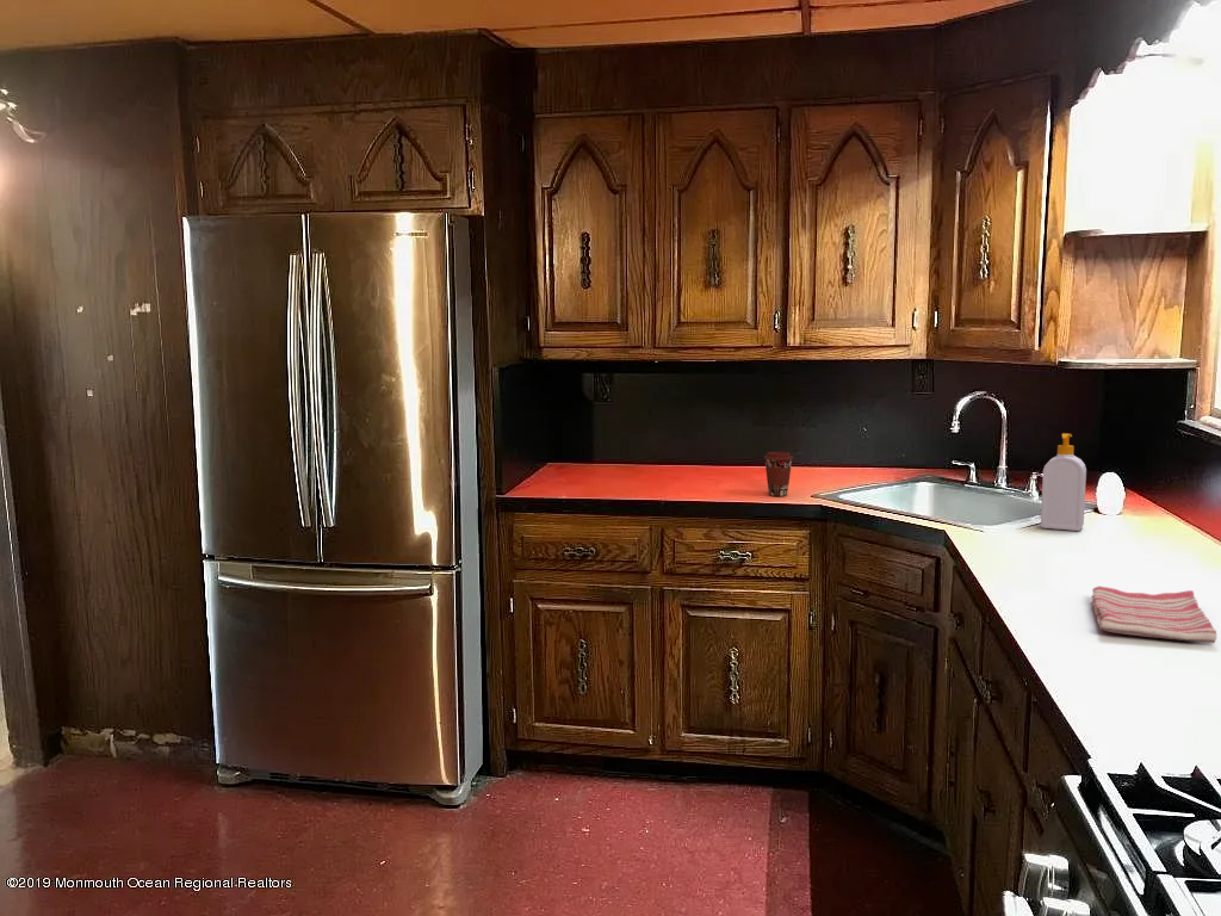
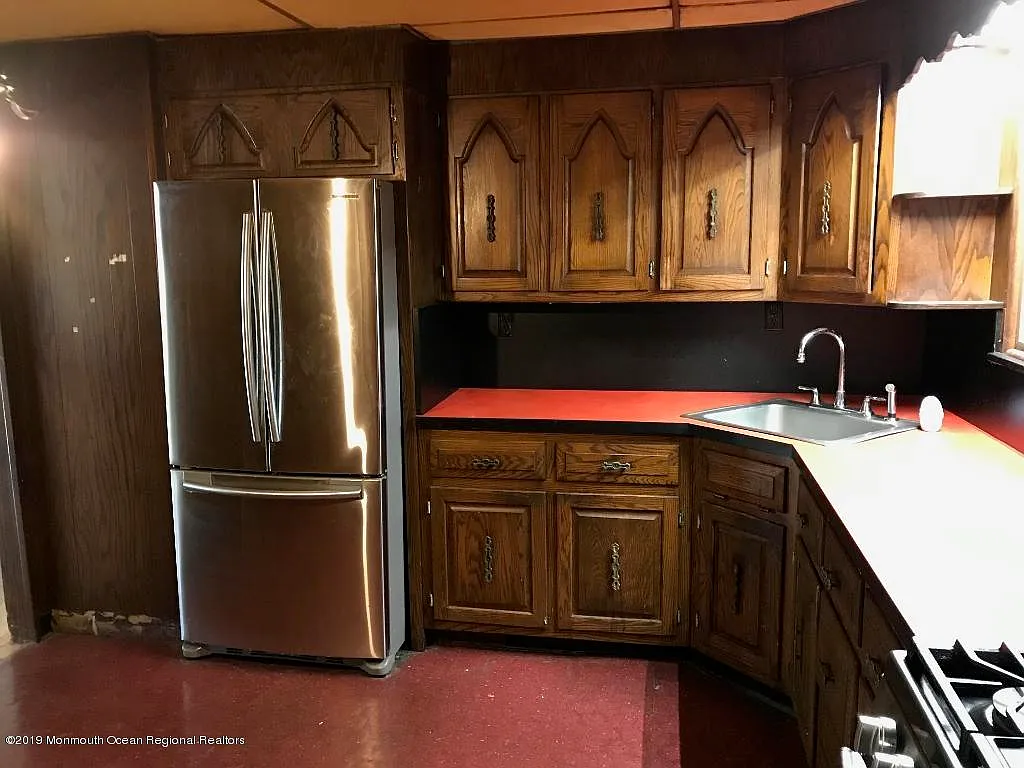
- dish towel (1149, 611)
- soap bottle (1064, 481)
- coffee cup (777, 474)
